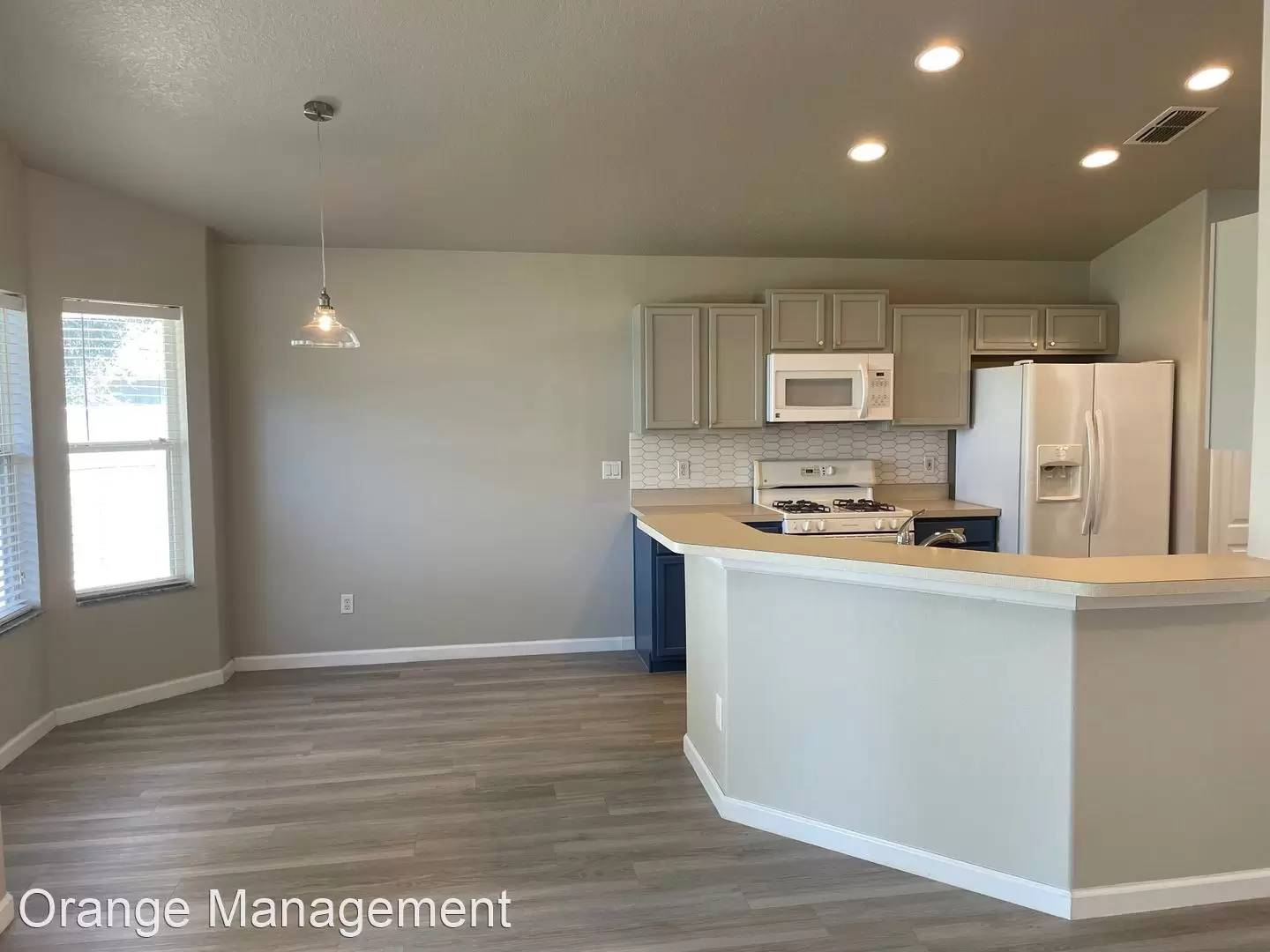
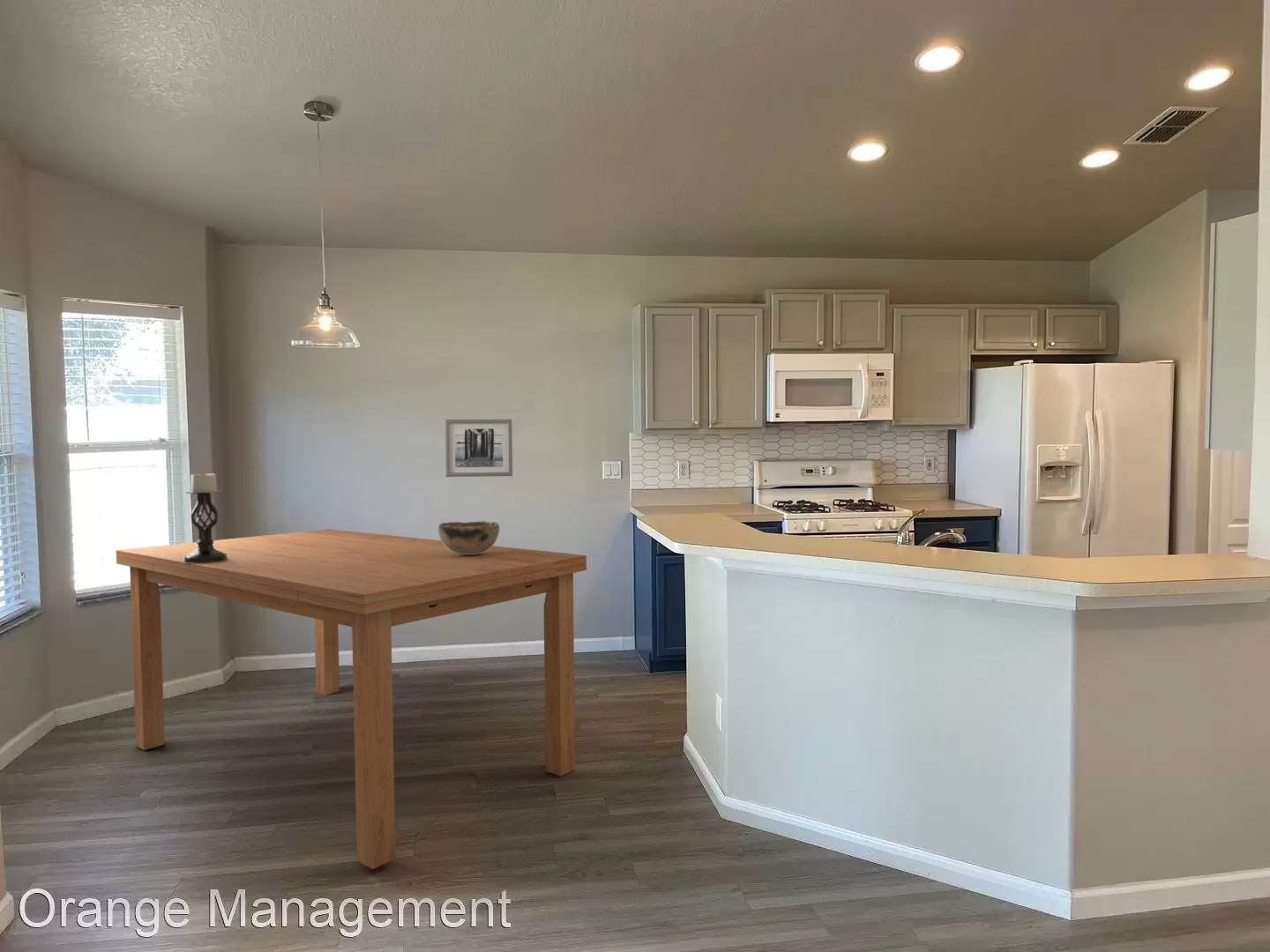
+ dining table (338, 655)
+ wall art (479, 448)
+ decorative bowl (469, 538)
+ candle holder (206, 515)
